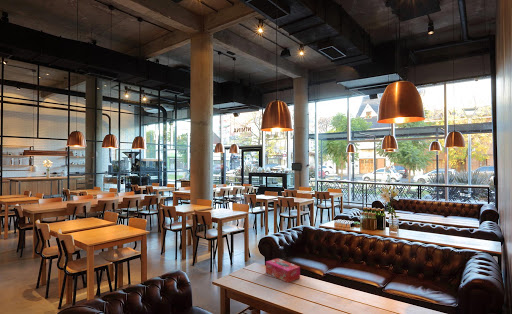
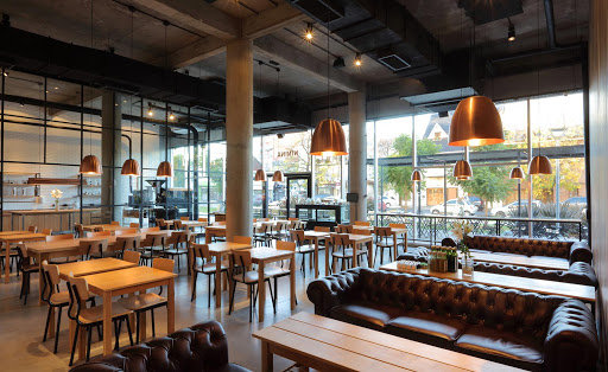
- tissue box (282, 269)
